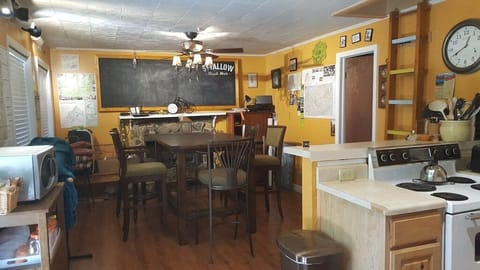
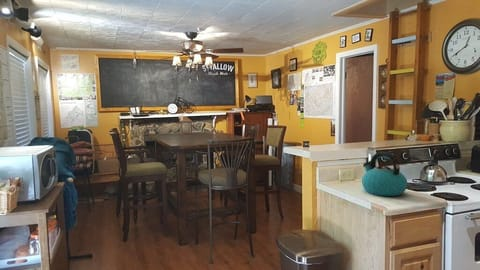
+ kettle (381, 171)
